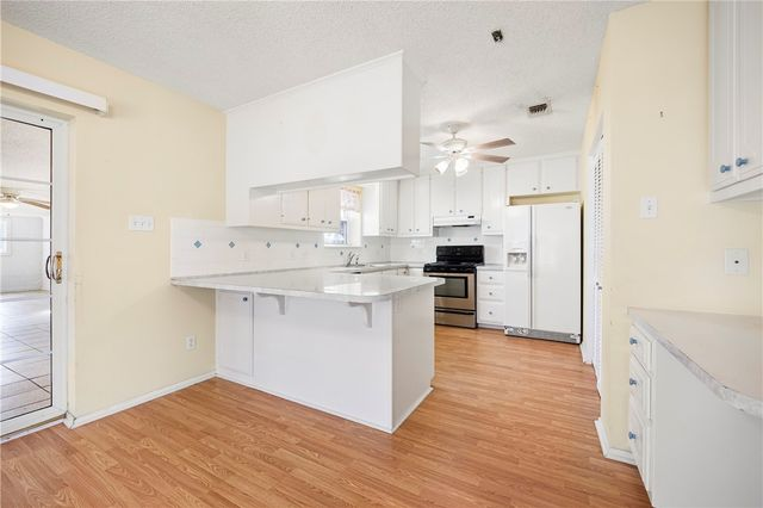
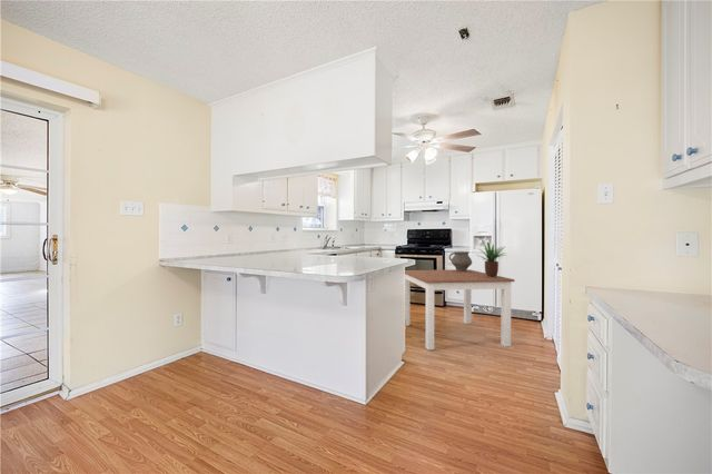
+ dining table (464, 304)
+ ceramic pot (459, 260)
+ potted plant (491, 258)
